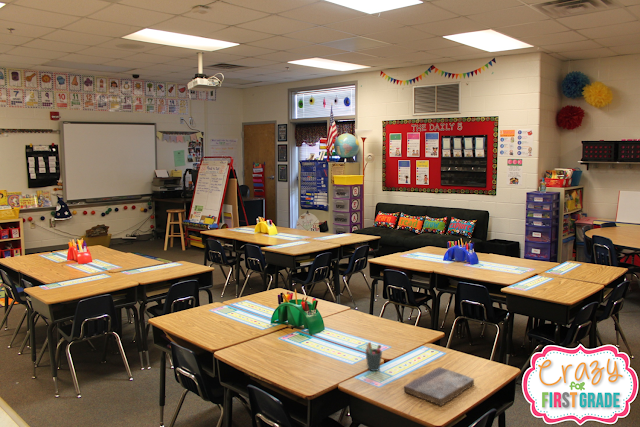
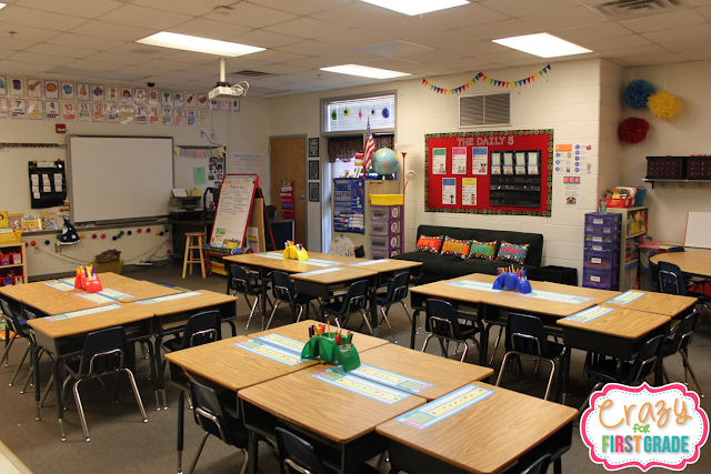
- book (439, 384)
- pen holder (373, 355)
